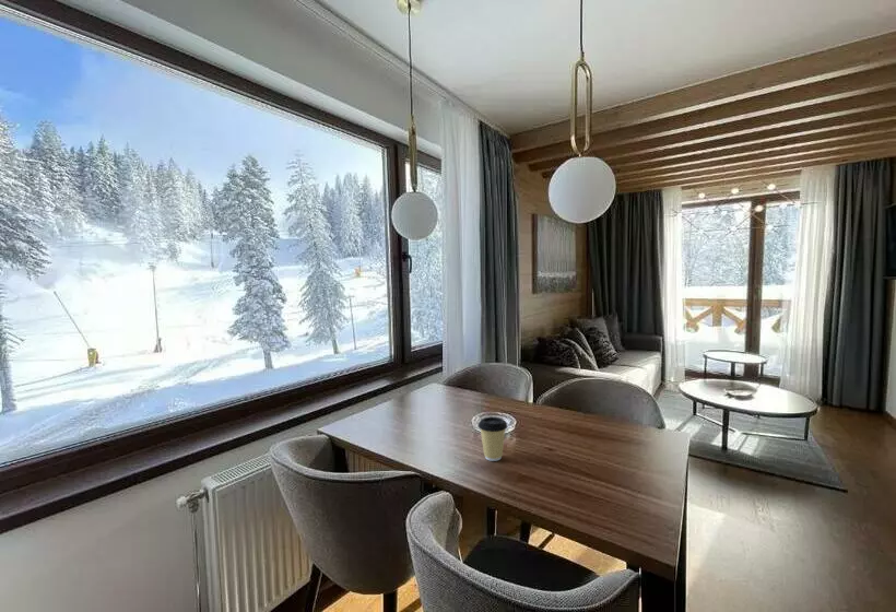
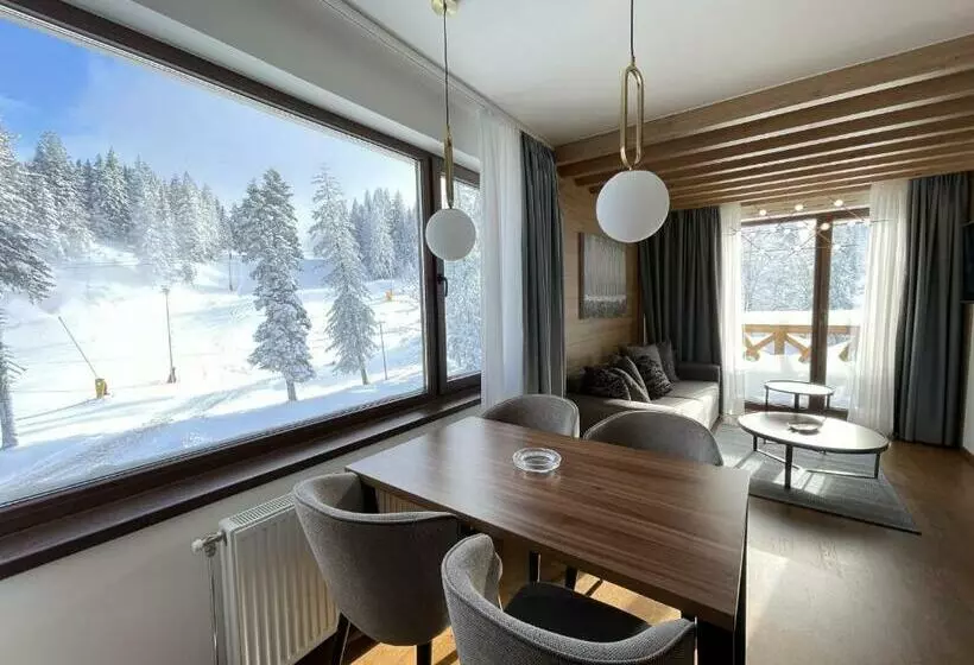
- coffee cup (493, 438)
